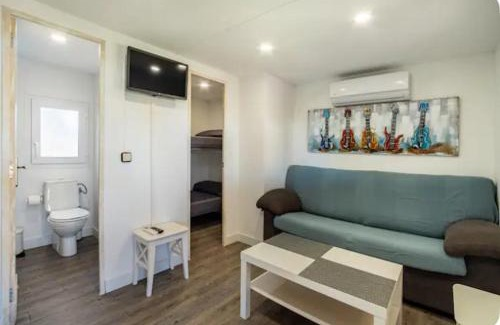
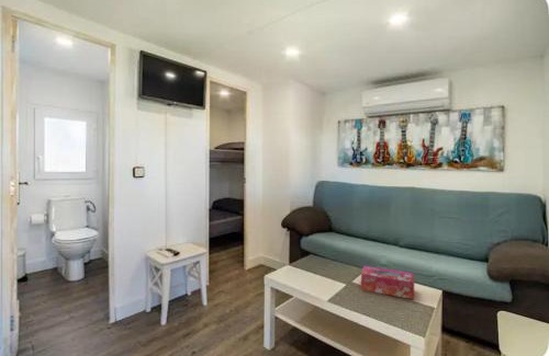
+ tissue box (386, 280)
